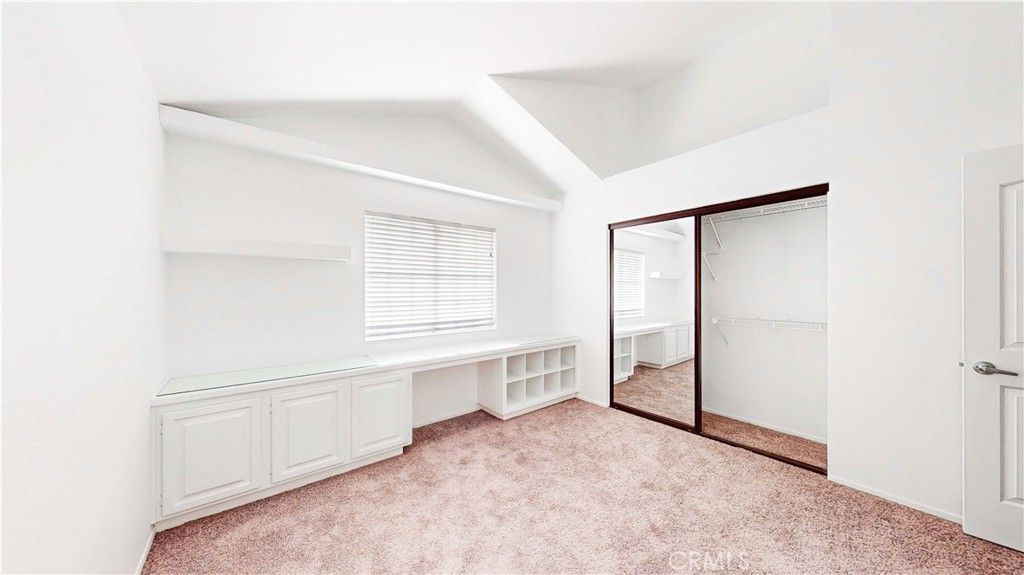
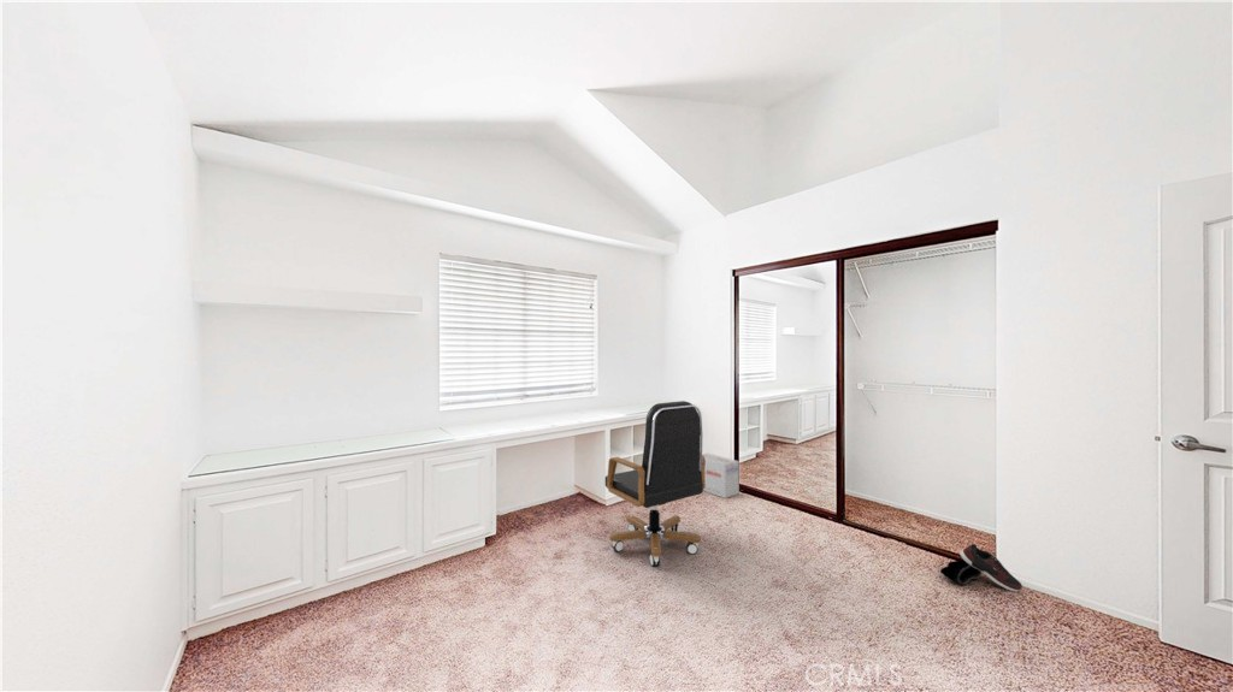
+ shoe (980, 564)
+ cardboard box (715, 474)
+ office chair (651, 471)
